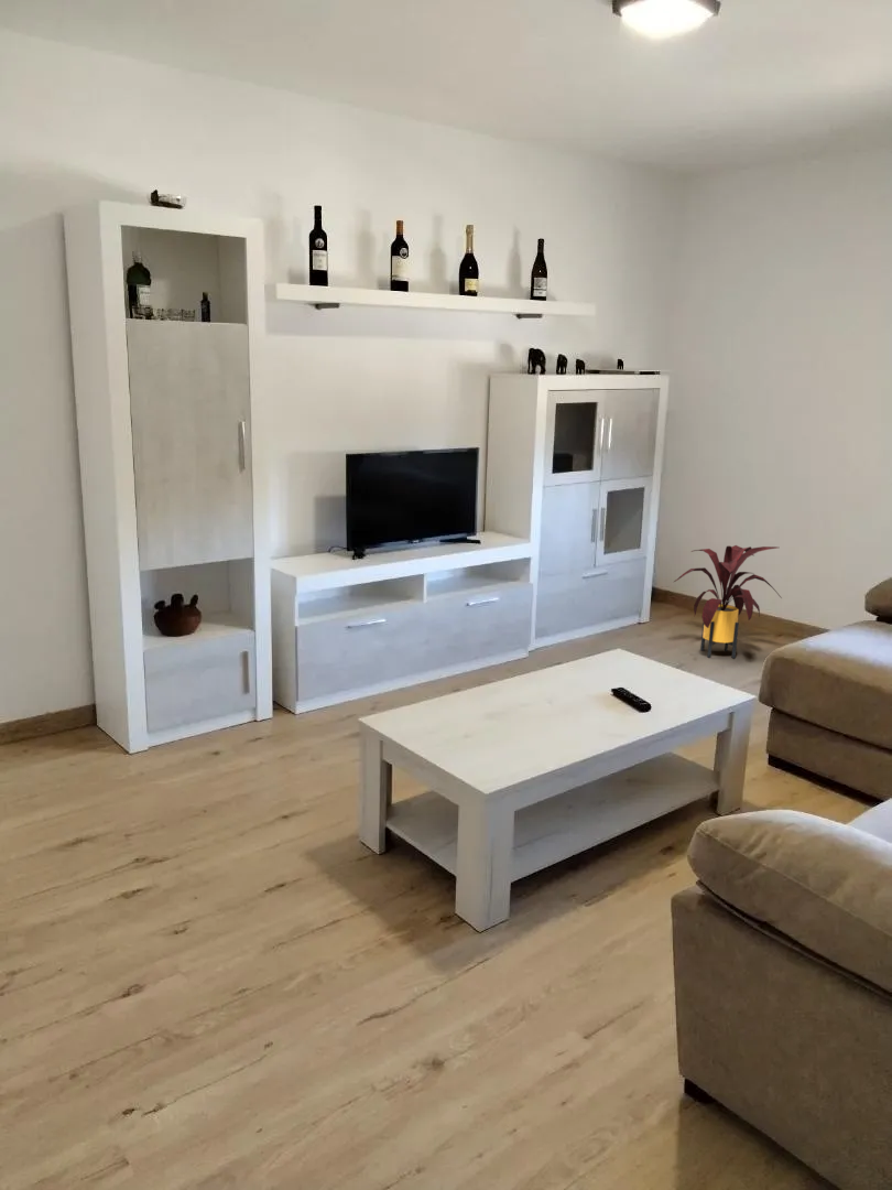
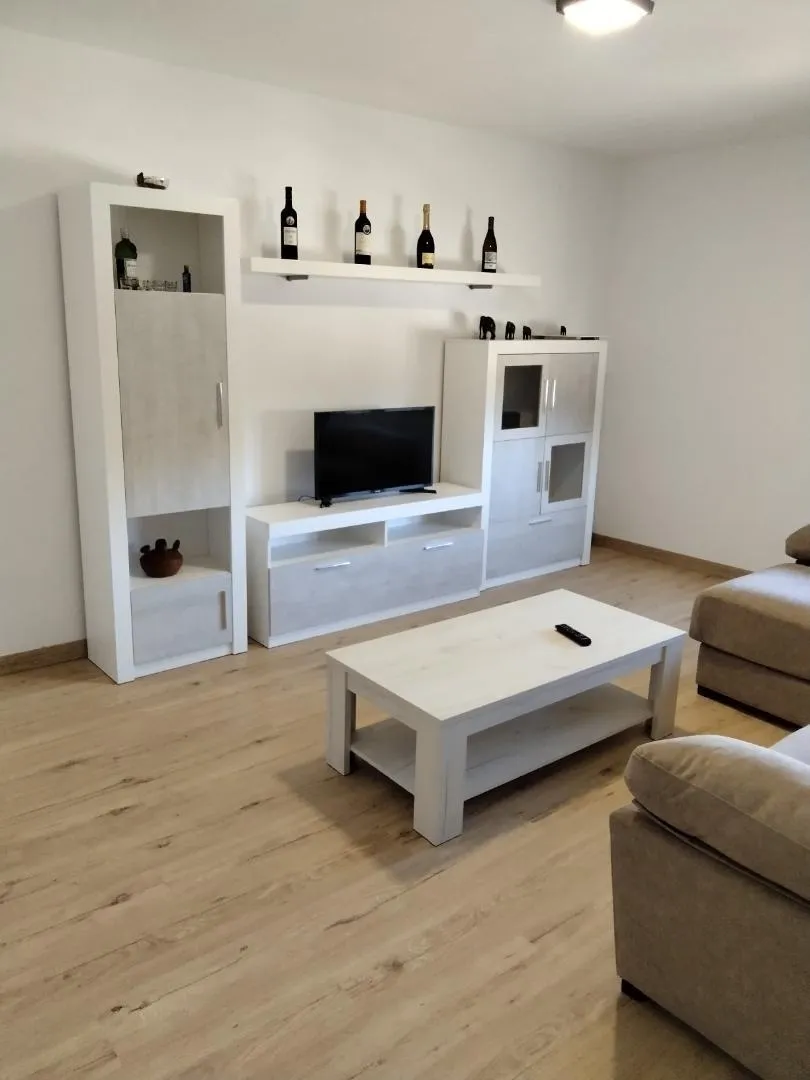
- house plant (724, 597)
